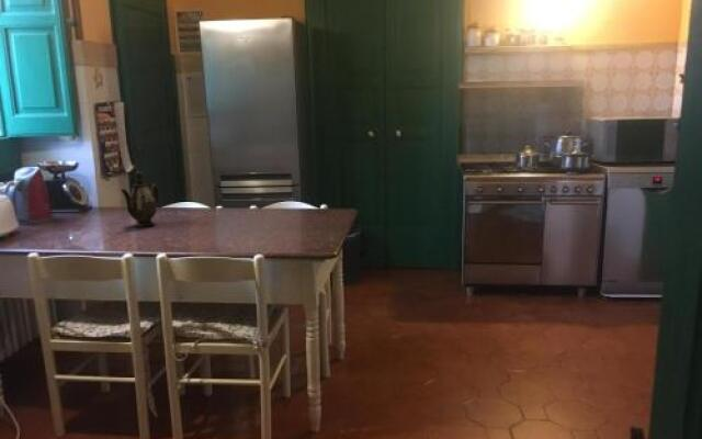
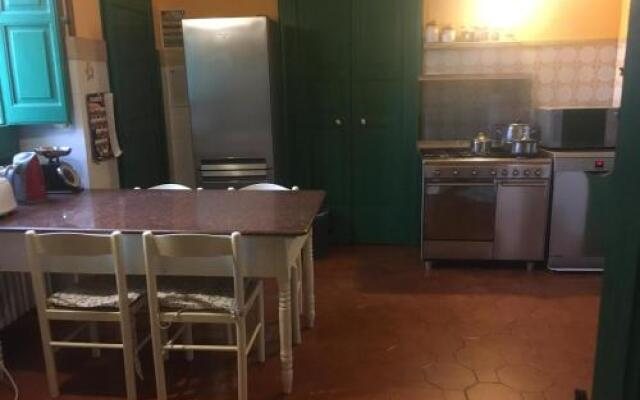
- teapot (140, 198)
